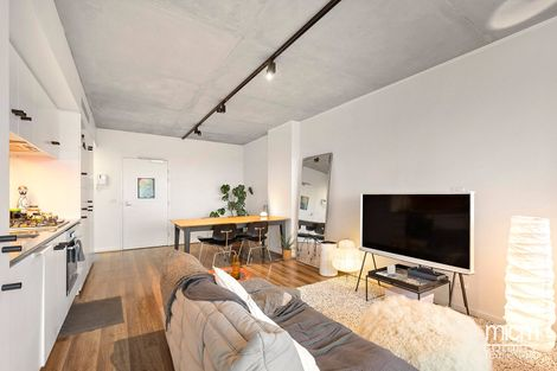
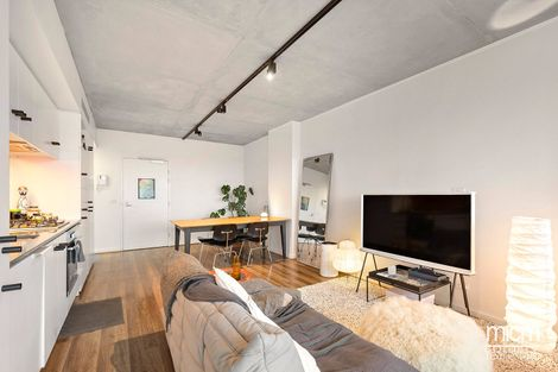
- house plant (288, 245)
